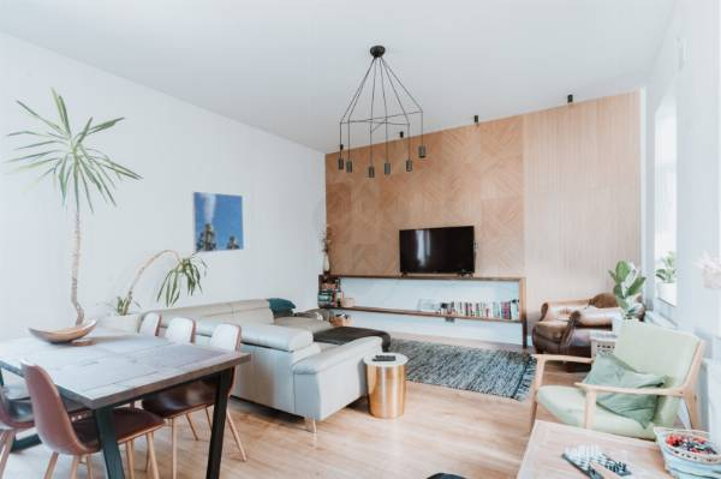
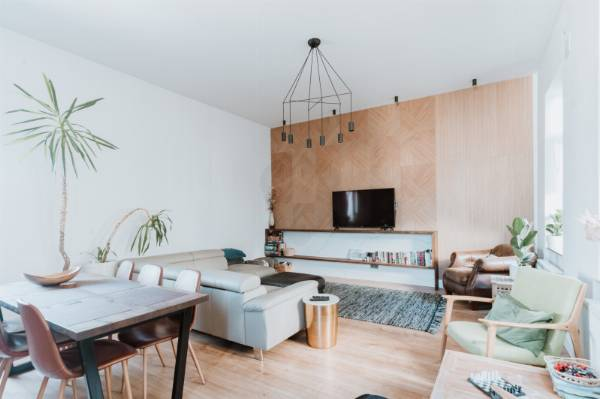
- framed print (219, 222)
